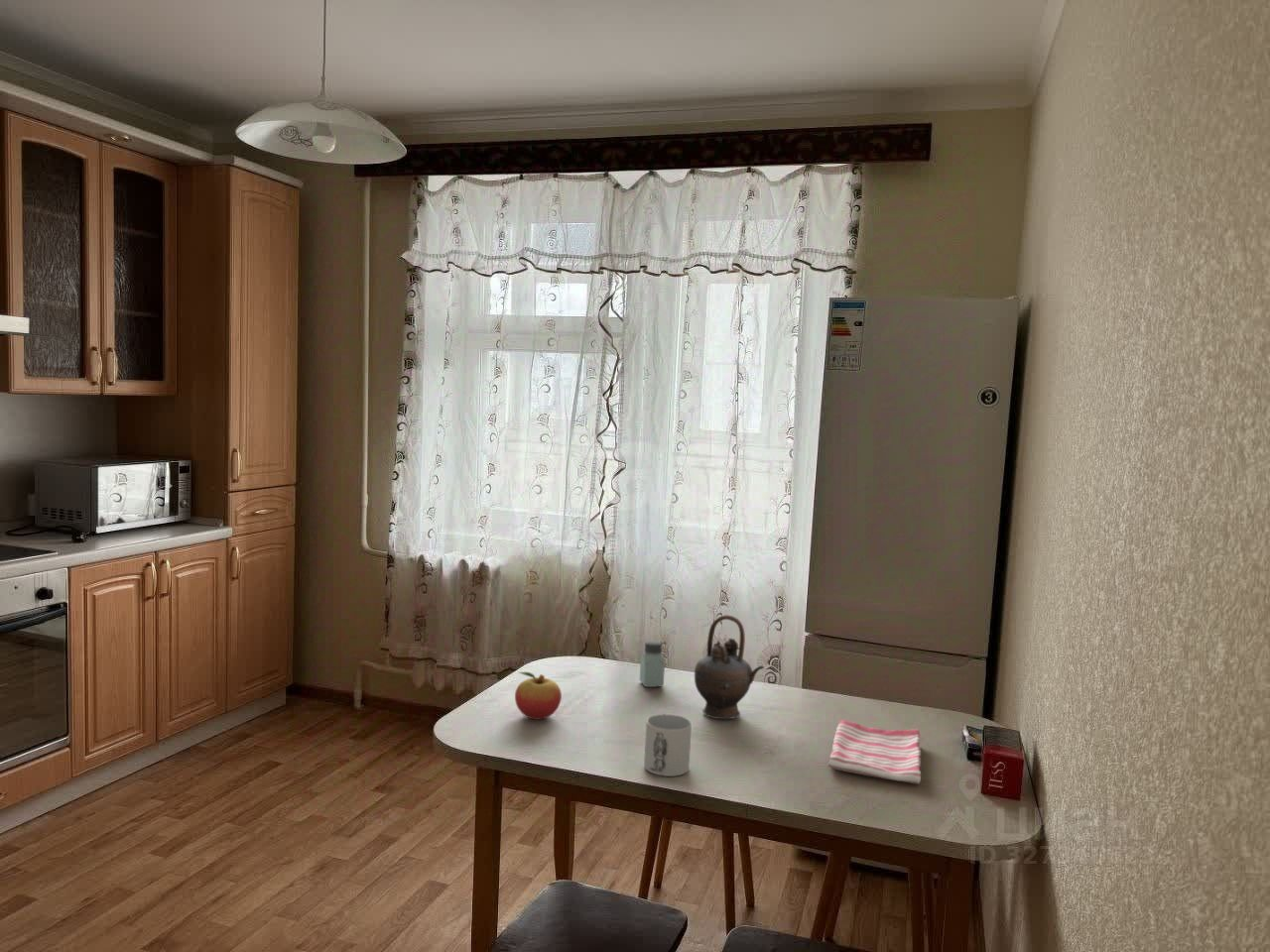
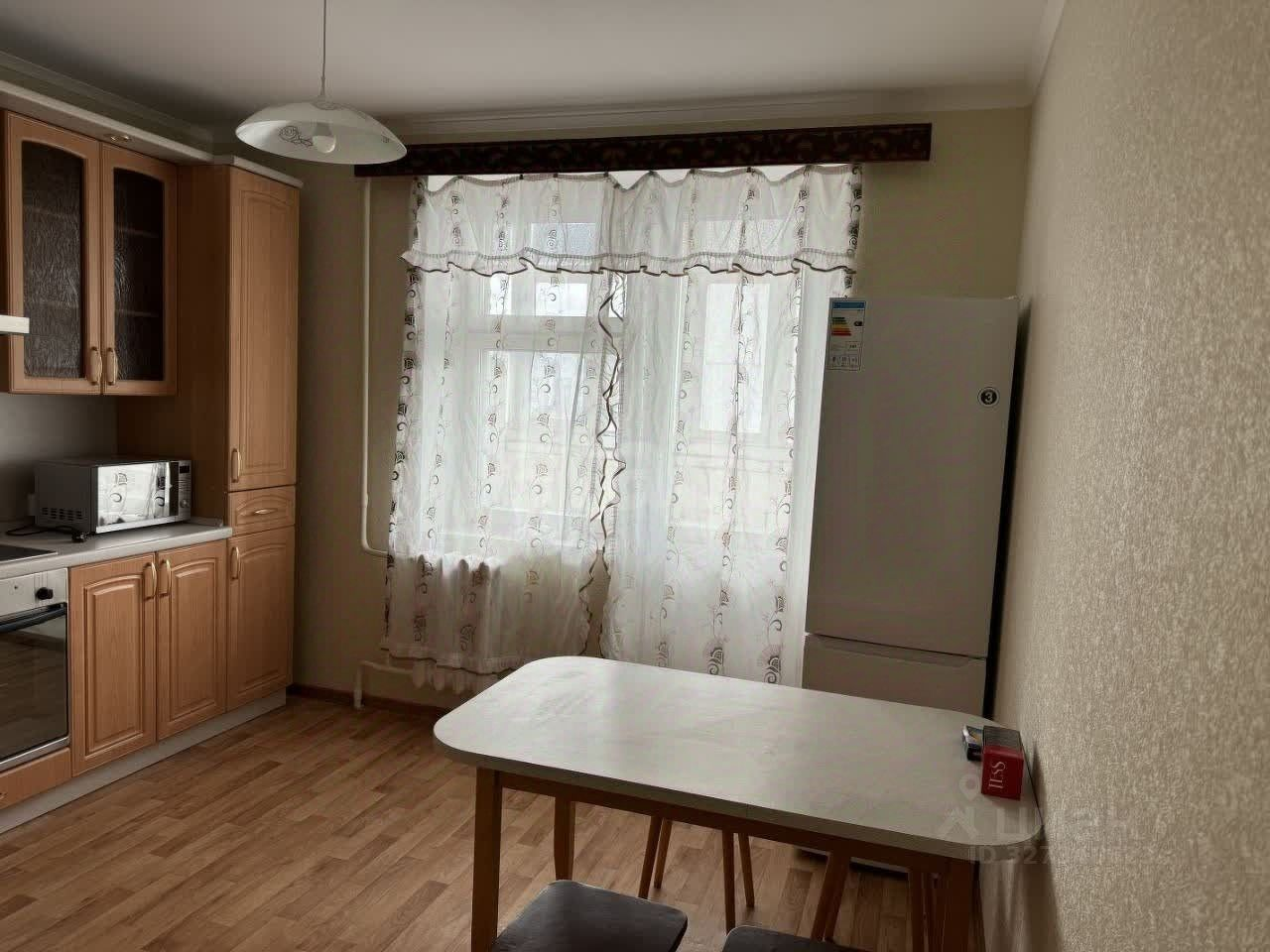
- mug (669, 742)
- teapot (729, 666)
- fruit (538, 693)
- dish towel (876, 749)
- saltshaker (652, 663)
